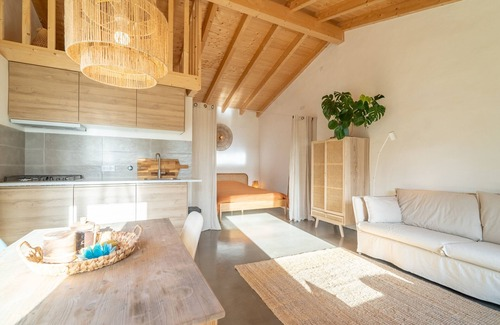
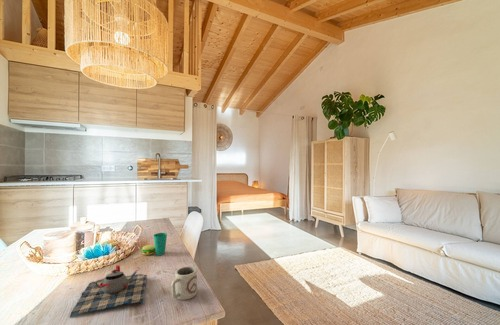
+ cup (183, 283)
+ teapot (114, 281)
+ cup (155, 244)
